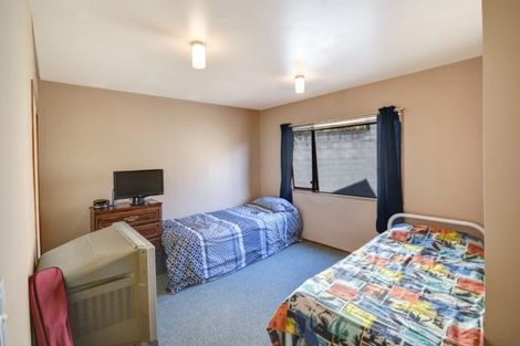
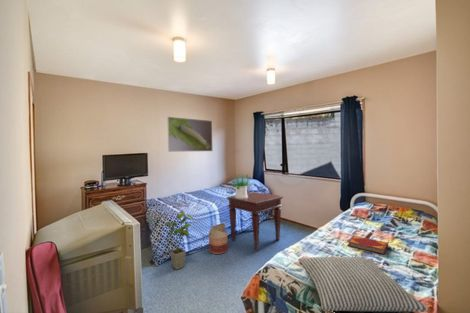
+ side table (255, 218)
+ pillow (351, 280)
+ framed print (191, 135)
+ basket (218, 237)
+ hardback book (367, 244)
+ potted plant (241, 185)
+ house plant (180, 239)
